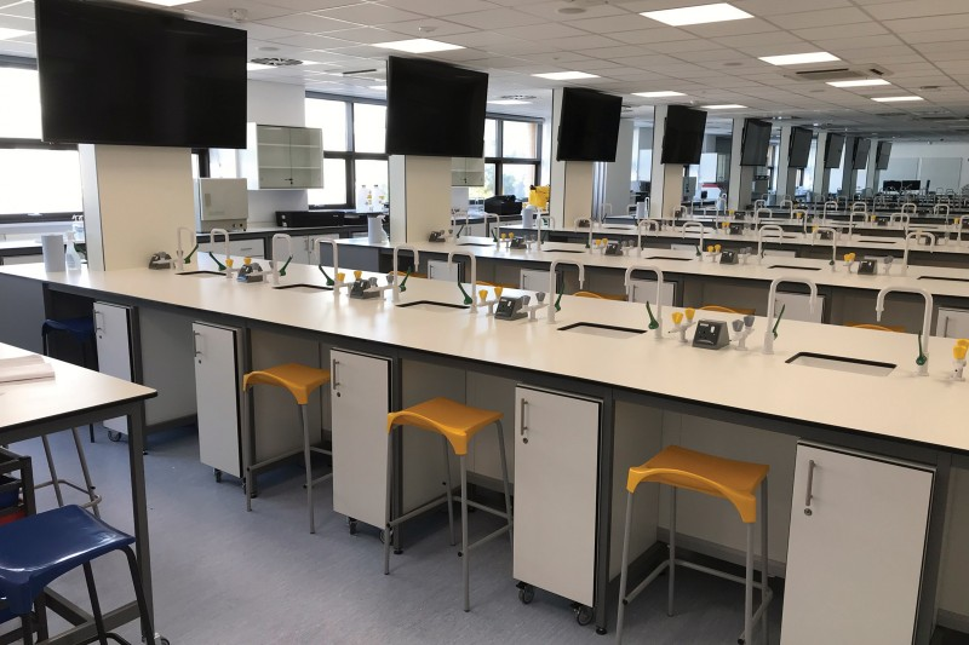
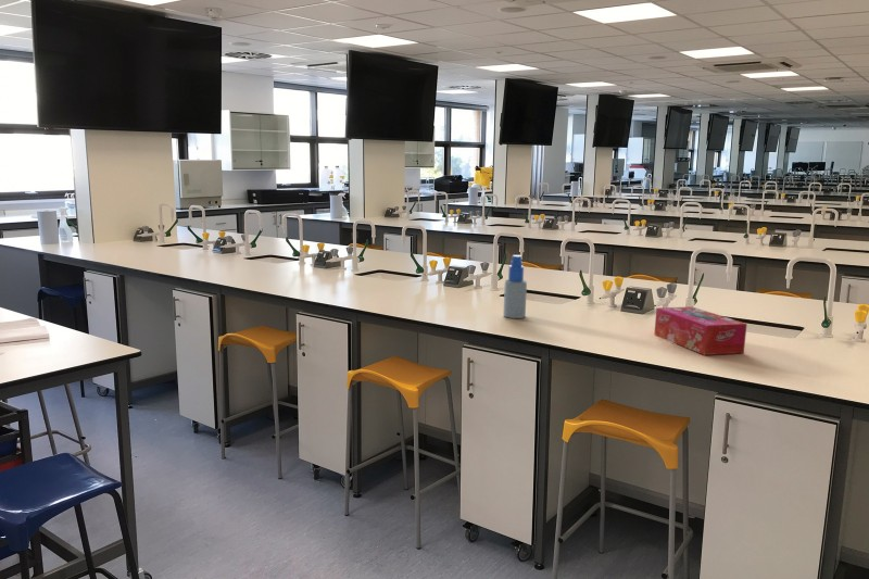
+ tissue box (697, 329)
+ spray bottle (515, 286)
